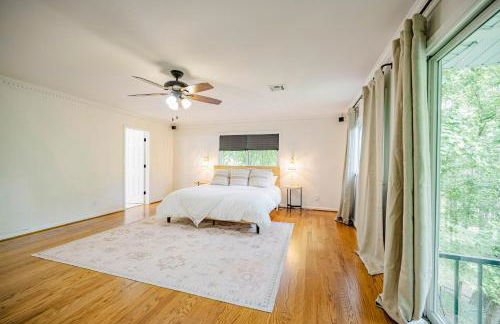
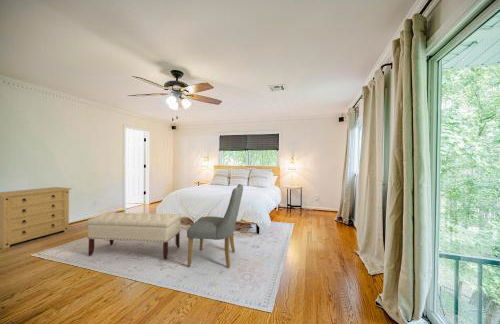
+ chair (217, 222)
+ bench (136, 233)
+ dresser (32, 213)
